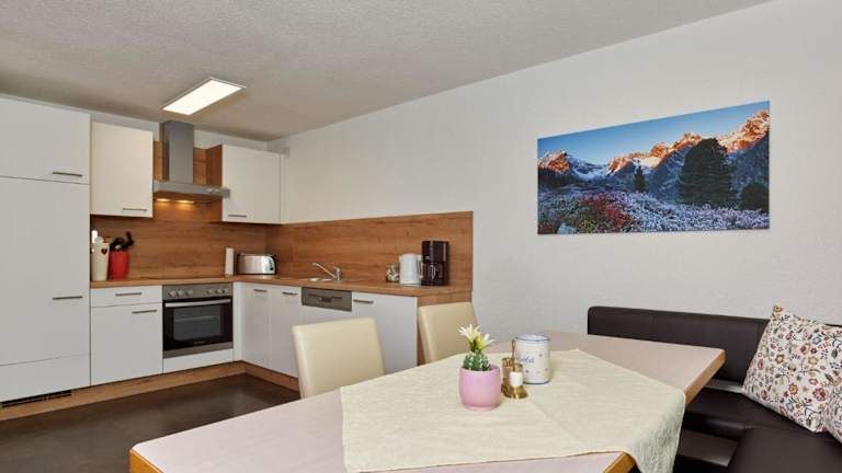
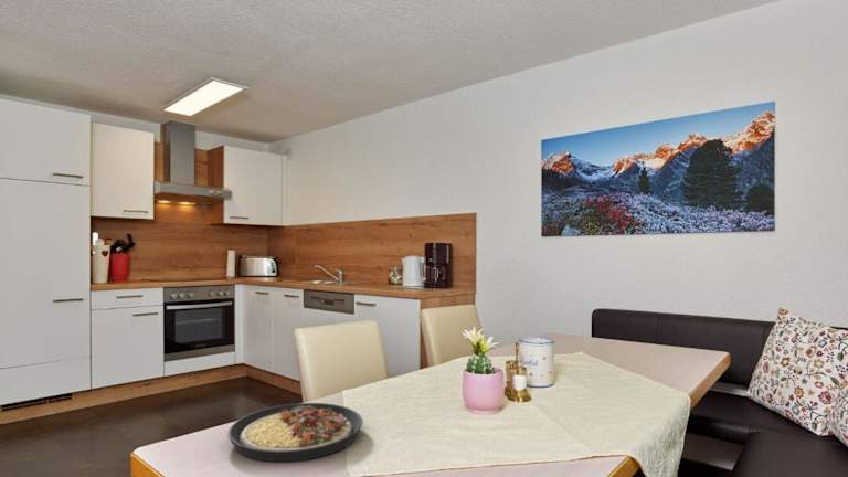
+ plate (297, 426)
